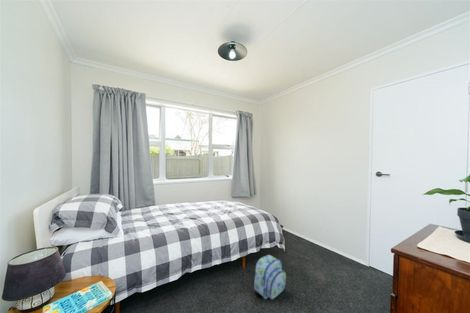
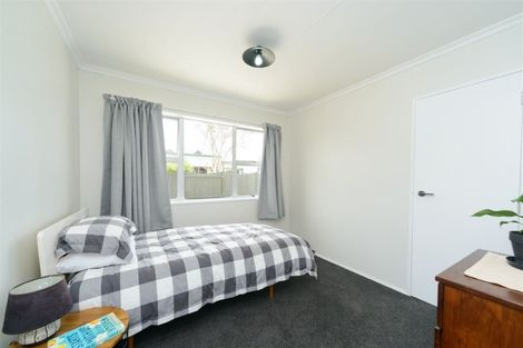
- backpack (270, 275)
